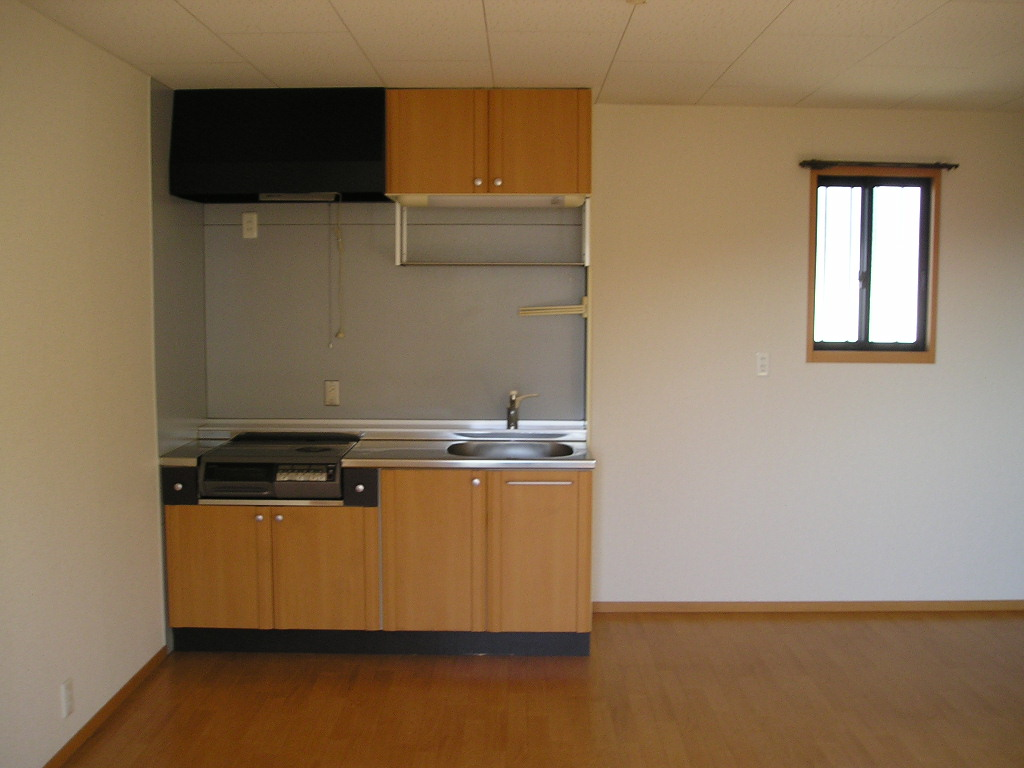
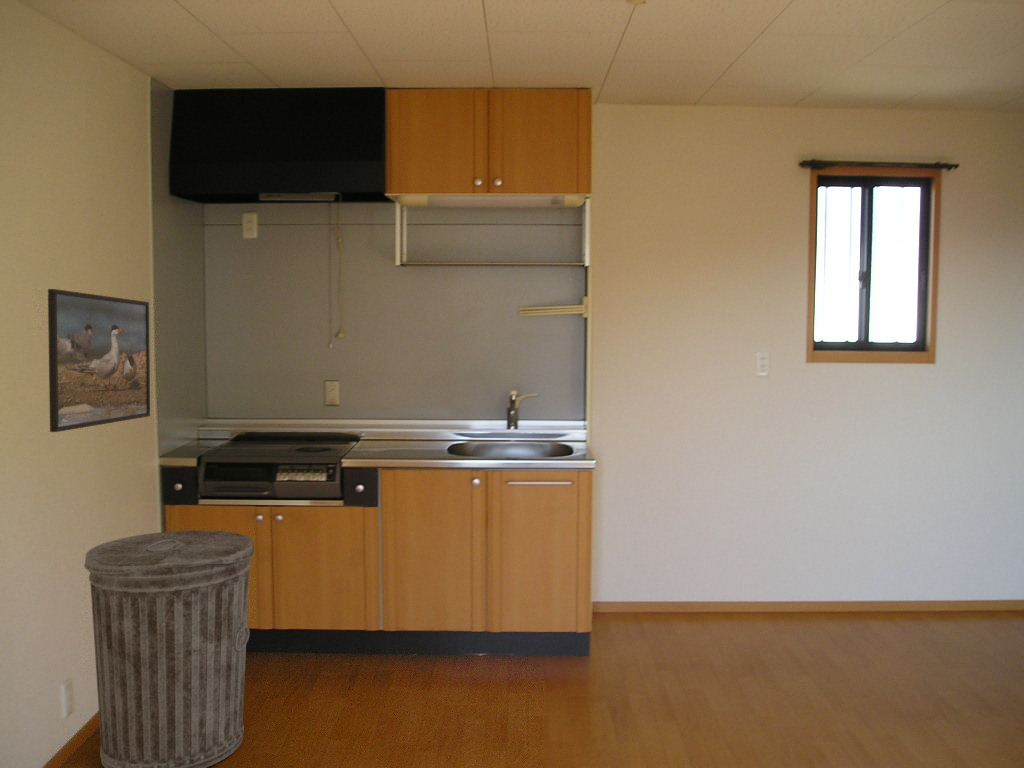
+ trash can (173, 644)
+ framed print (104, 359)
